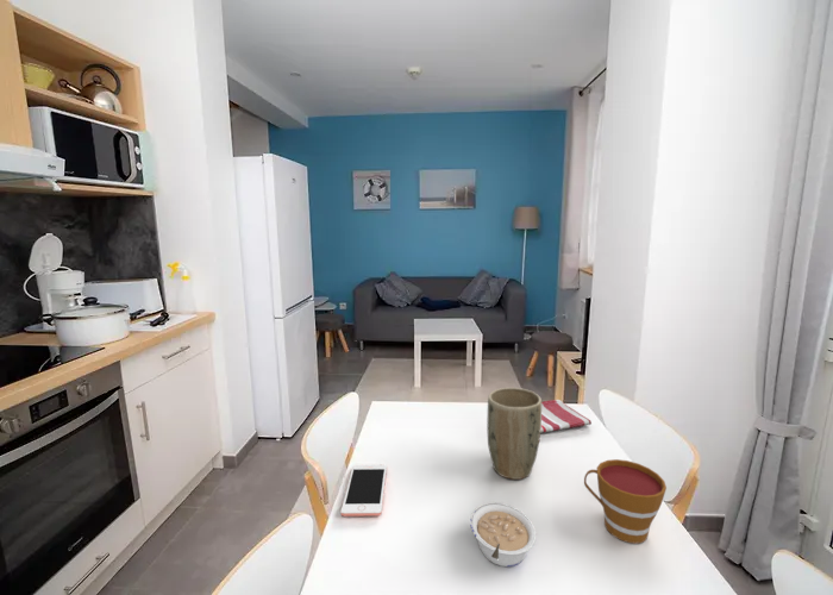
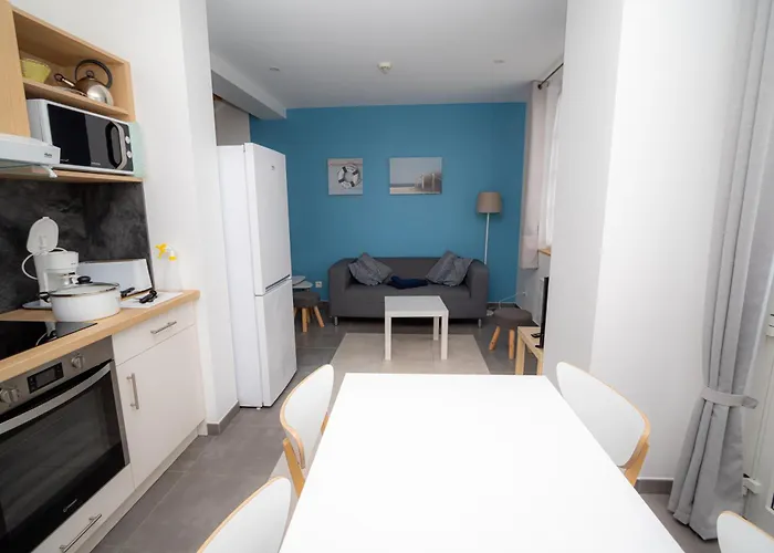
- cup (621, 501)
- plant pot (513, 433)
- cell phone (365, 488)
- legume (502, 537)
- dish towel (544, 415)
